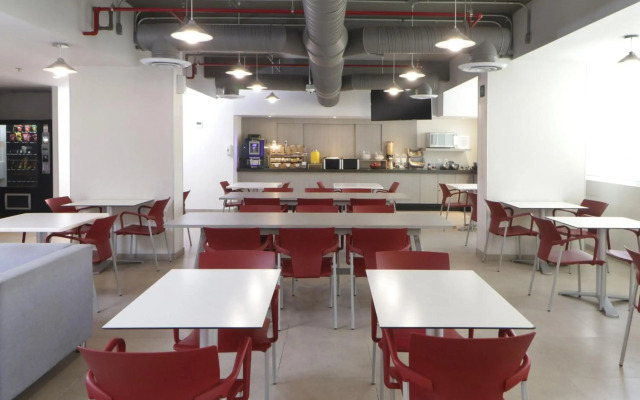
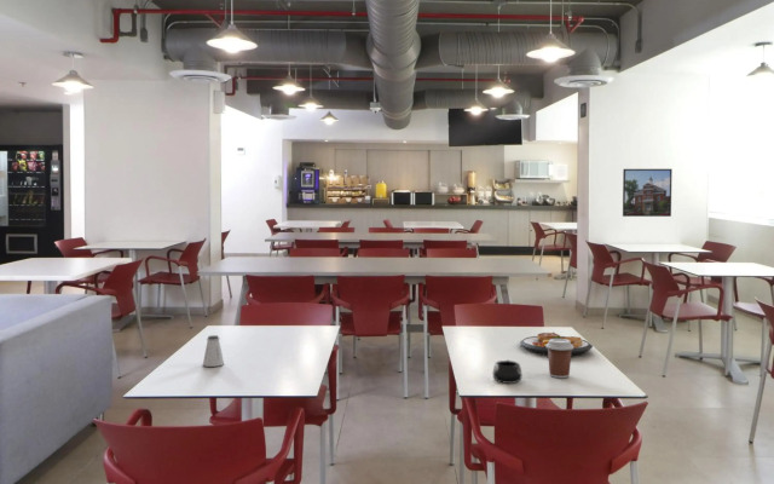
+ saltshaker (213, 350)
+ mug (507, 370)
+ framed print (647, 192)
+ coffee cup (559, 357)
+ plate (555, 338)
